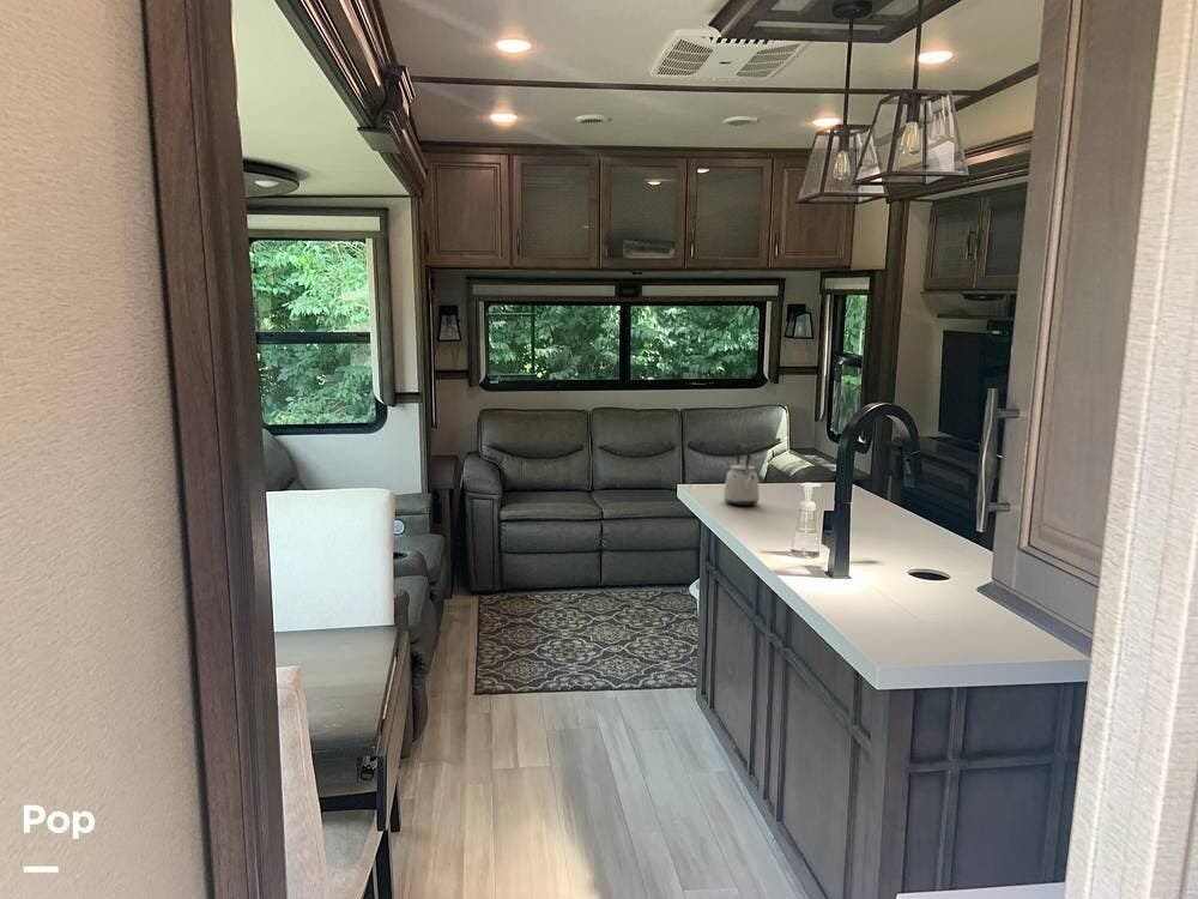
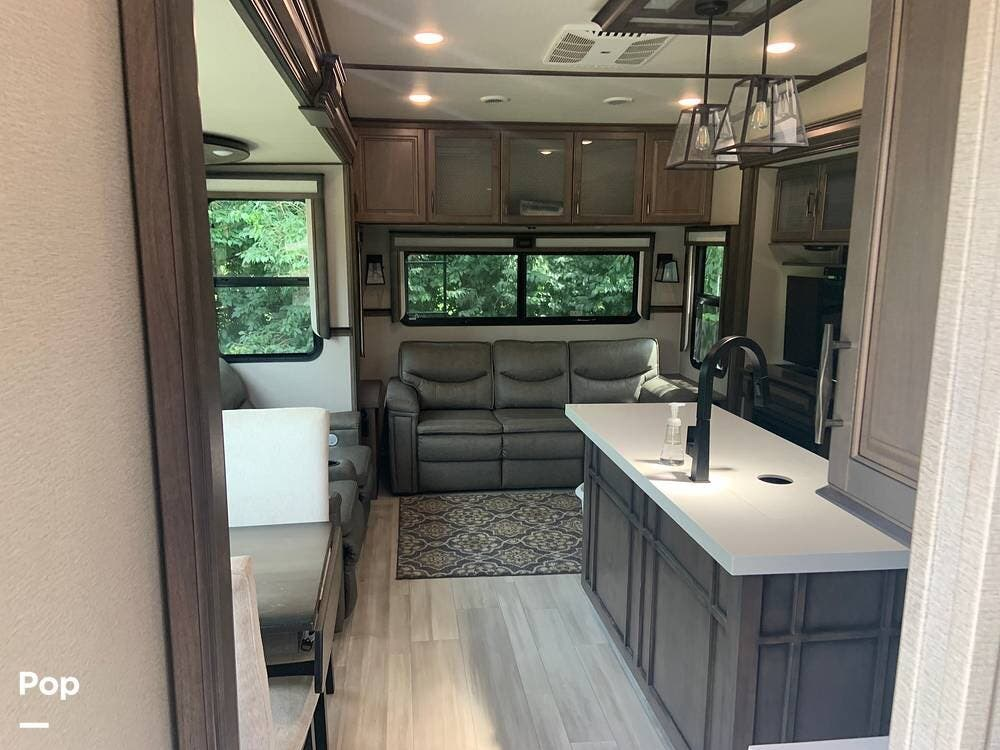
- kettle (744, 475)
